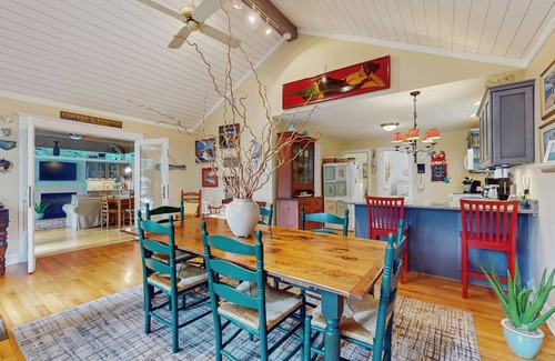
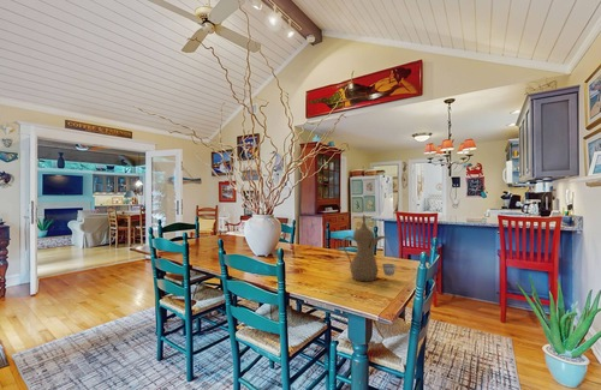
+ teapot (368, 246)
